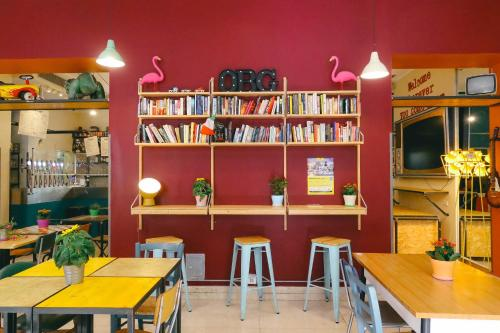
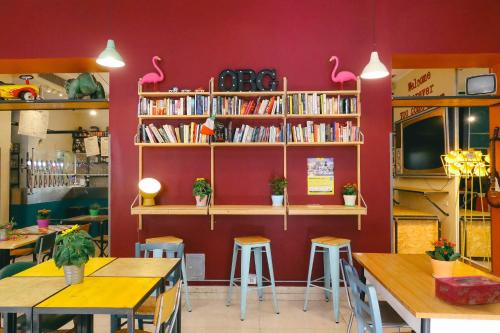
+ tissue box (468, 289)
